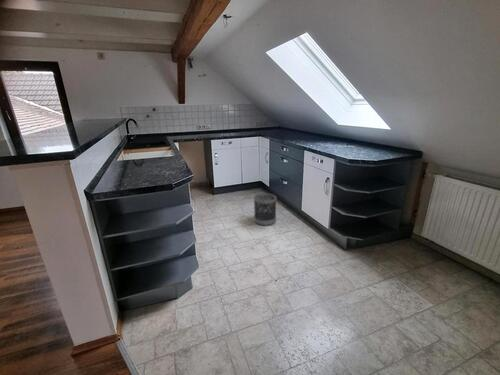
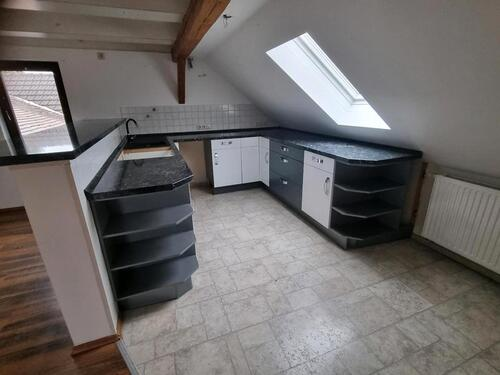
- wastebasket (265, 209)
